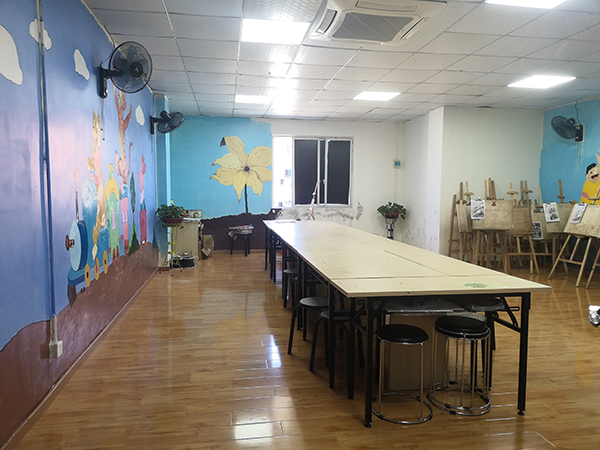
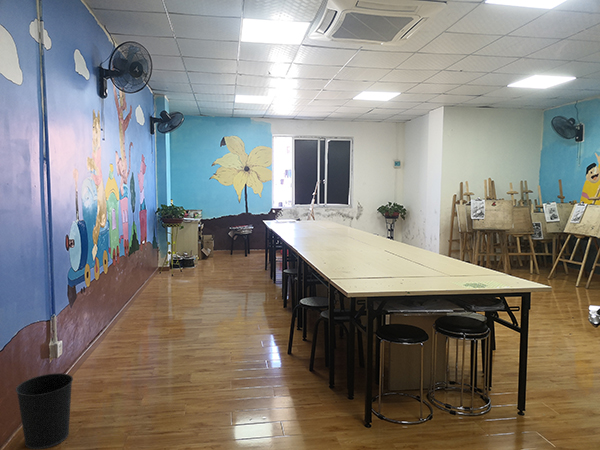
+ wastebasket (46, 411)
